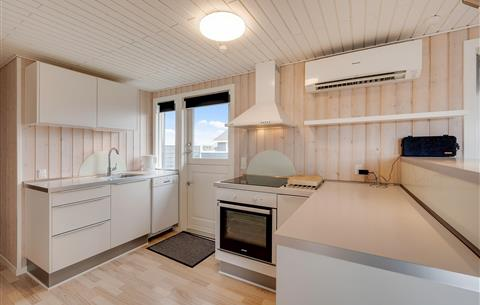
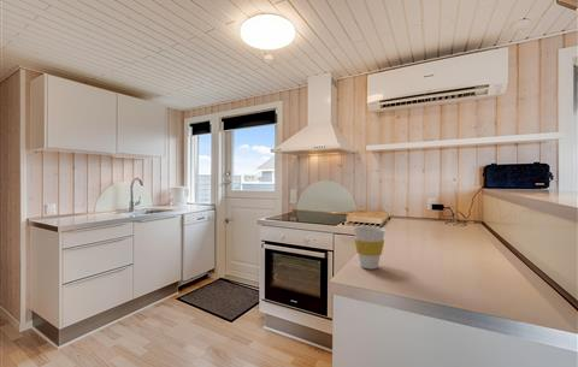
+ cup (368, 247)
